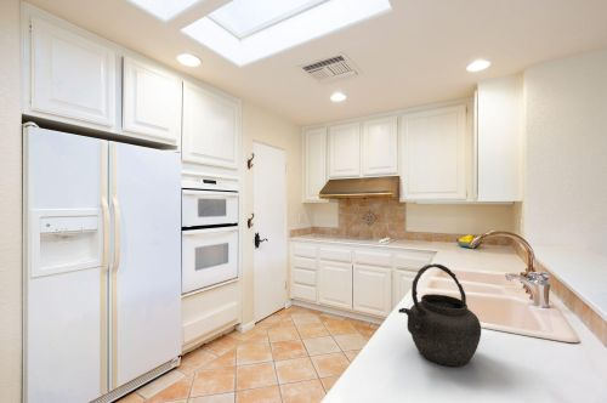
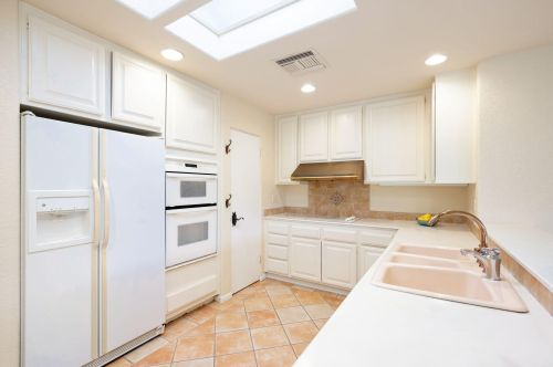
- kettle (433, 310)
